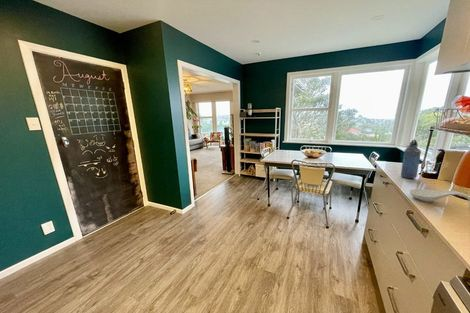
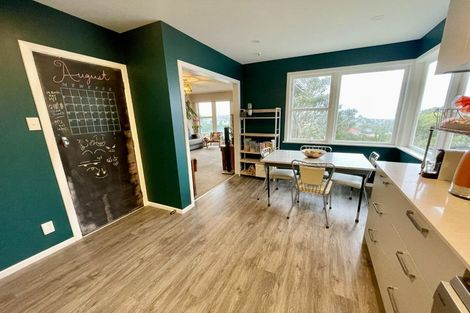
- spoon rest (440, 195)
- water bottle (411, 159)
